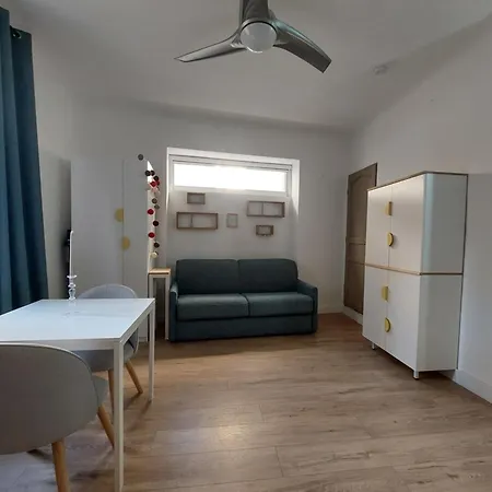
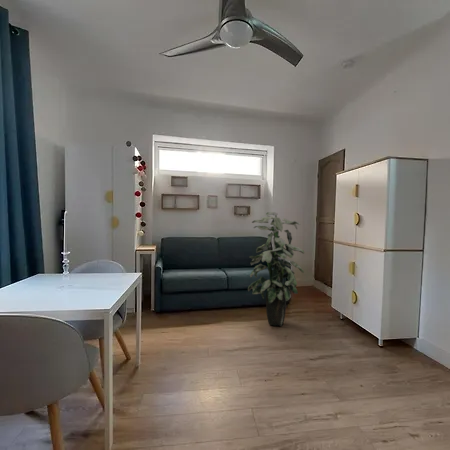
+ indoor plant (273, 267)
